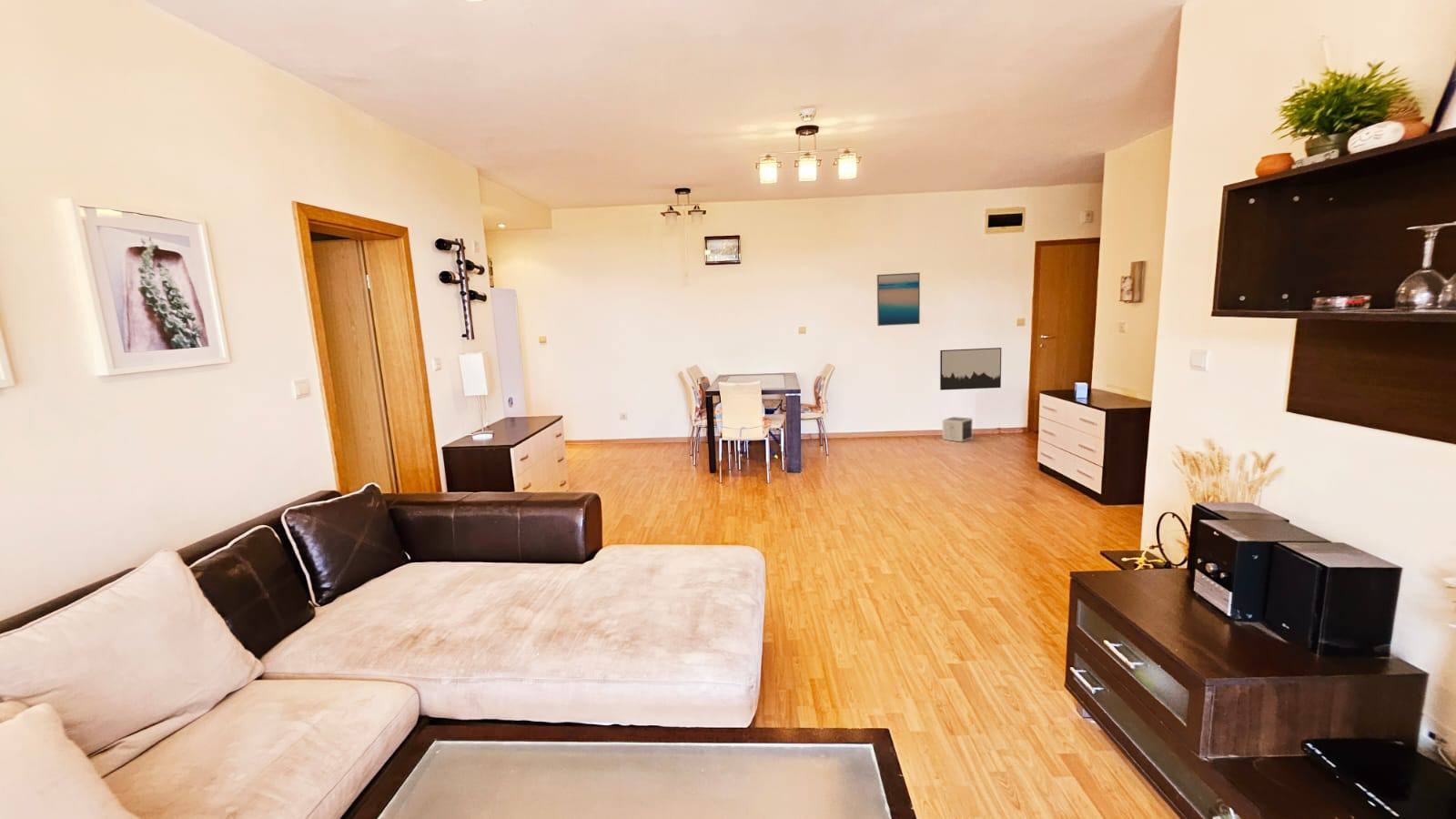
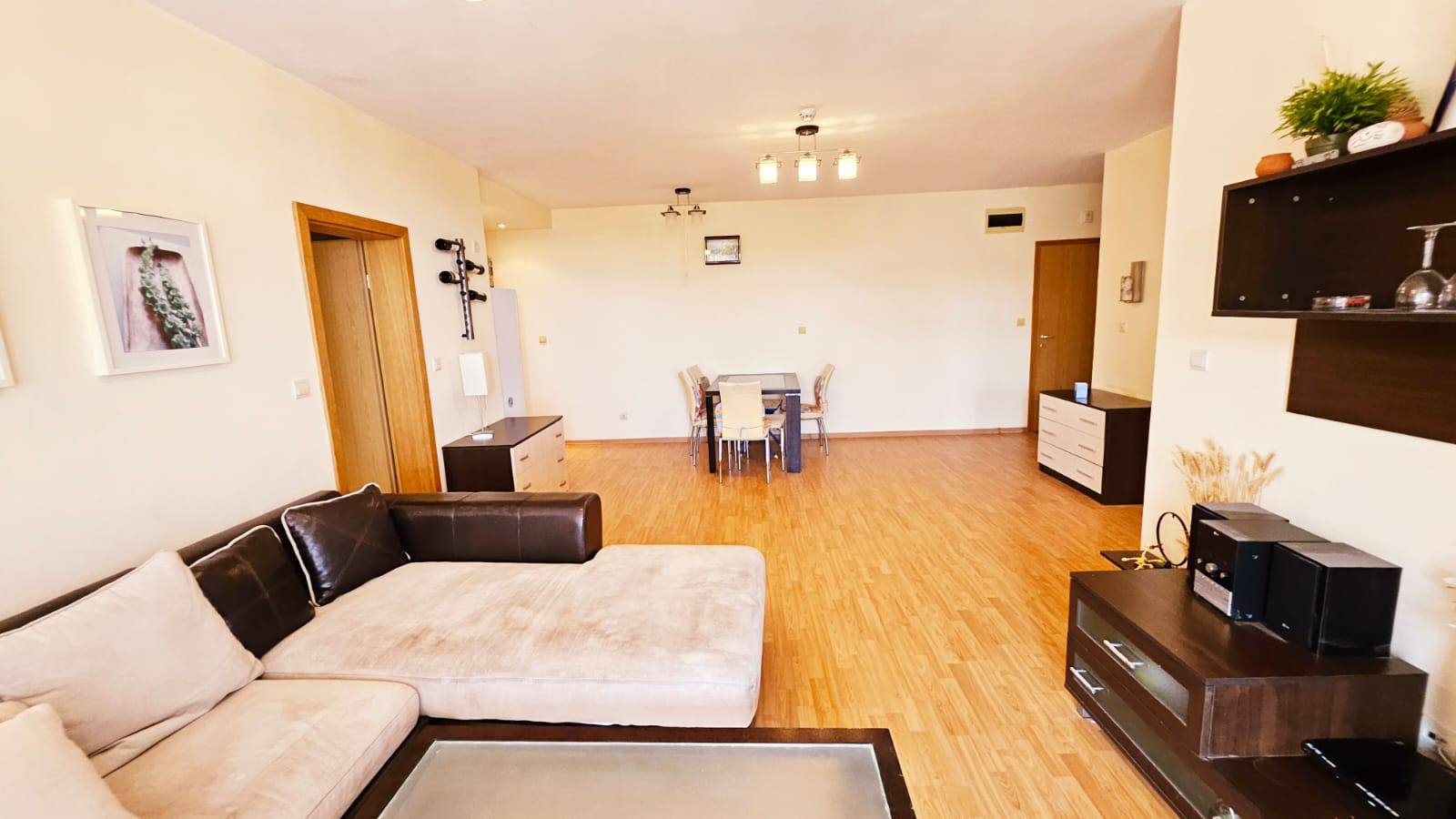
- wall art (970, 369)
- wall art (898, 299)
- speaker (957, 429)
